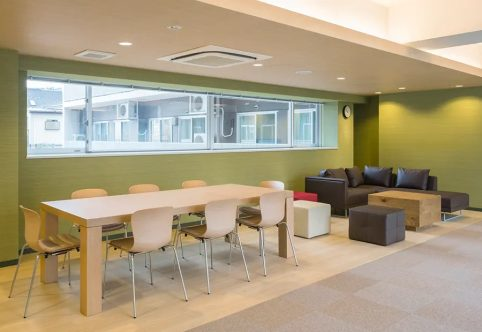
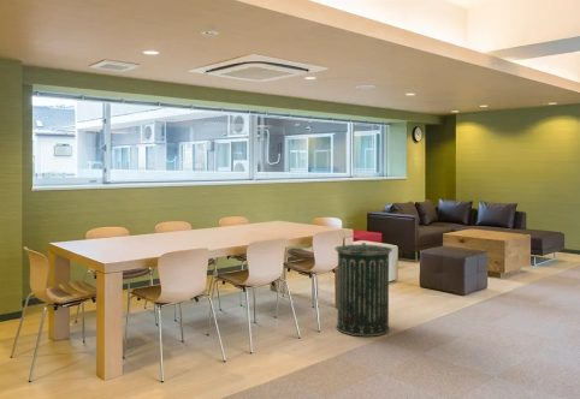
+ trash can (362, 285)
